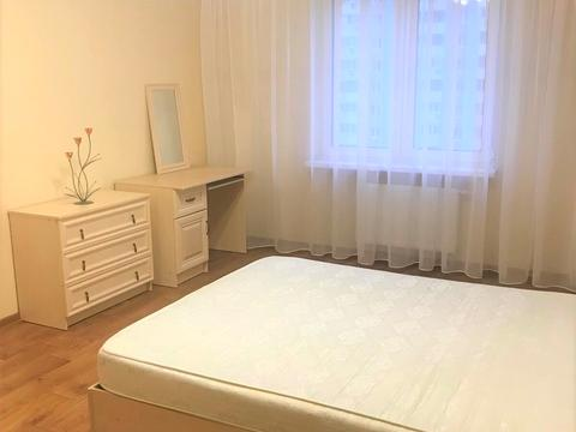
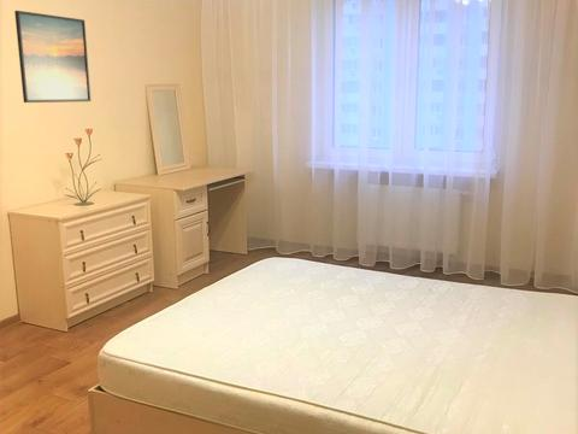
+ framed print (55, 59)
